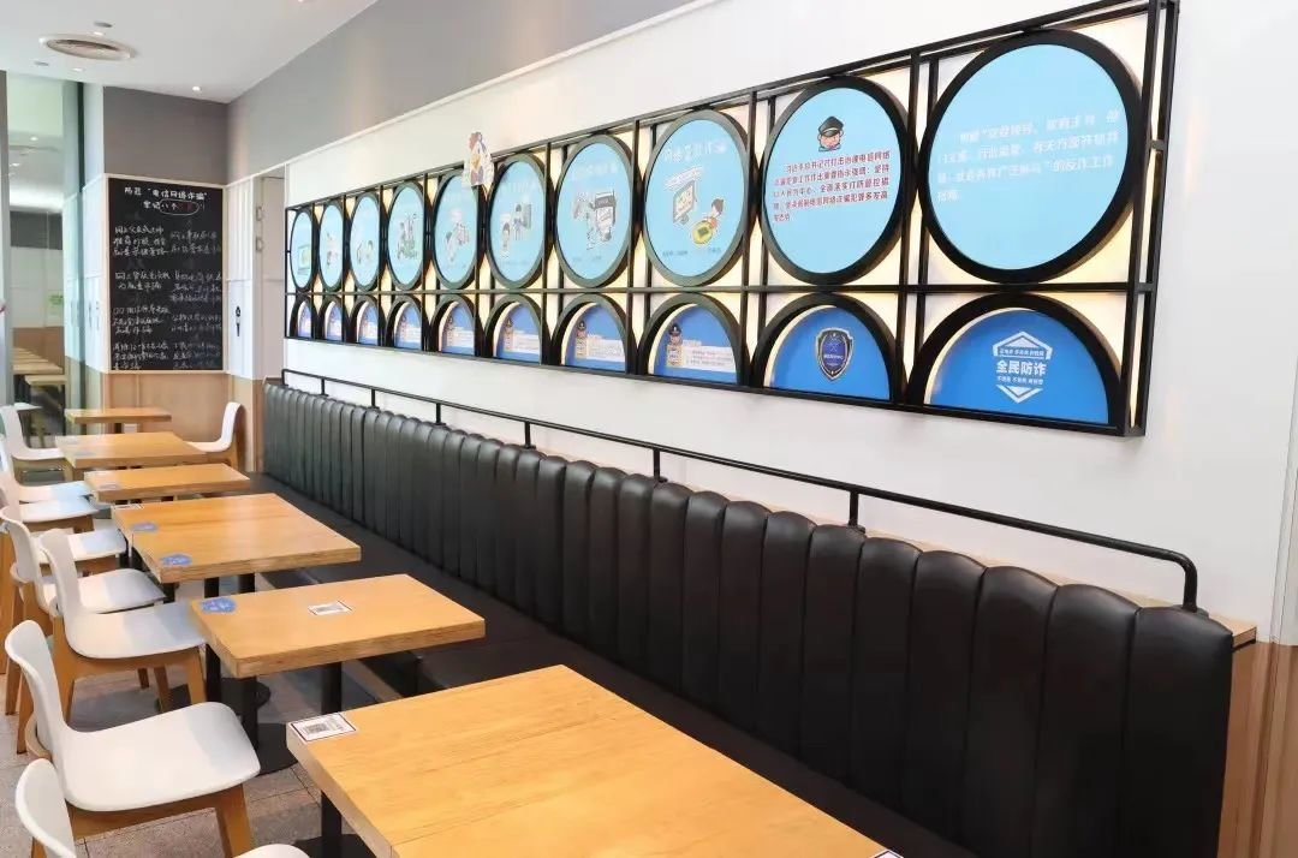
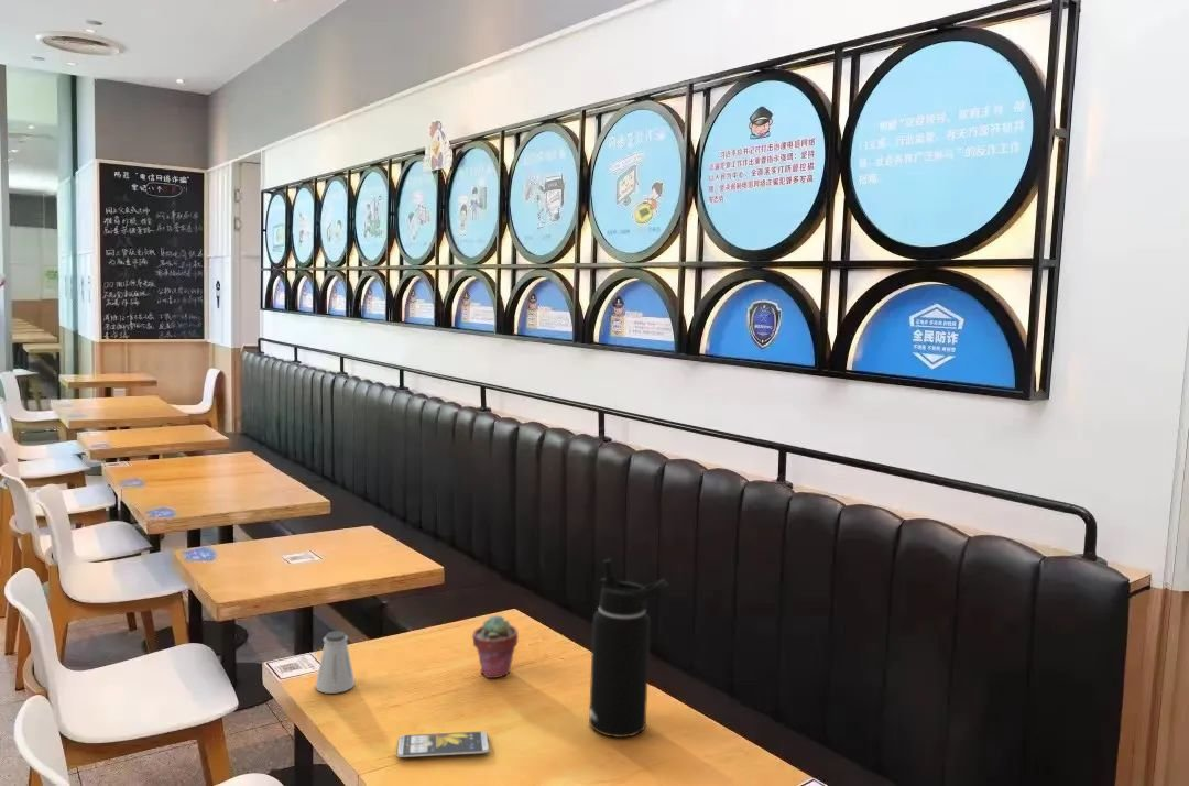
+ potted succulent (495, 643)
+ smartphone (443, 743)
+ water bottle (628, 645)
+ saltshaker (335, 659)
